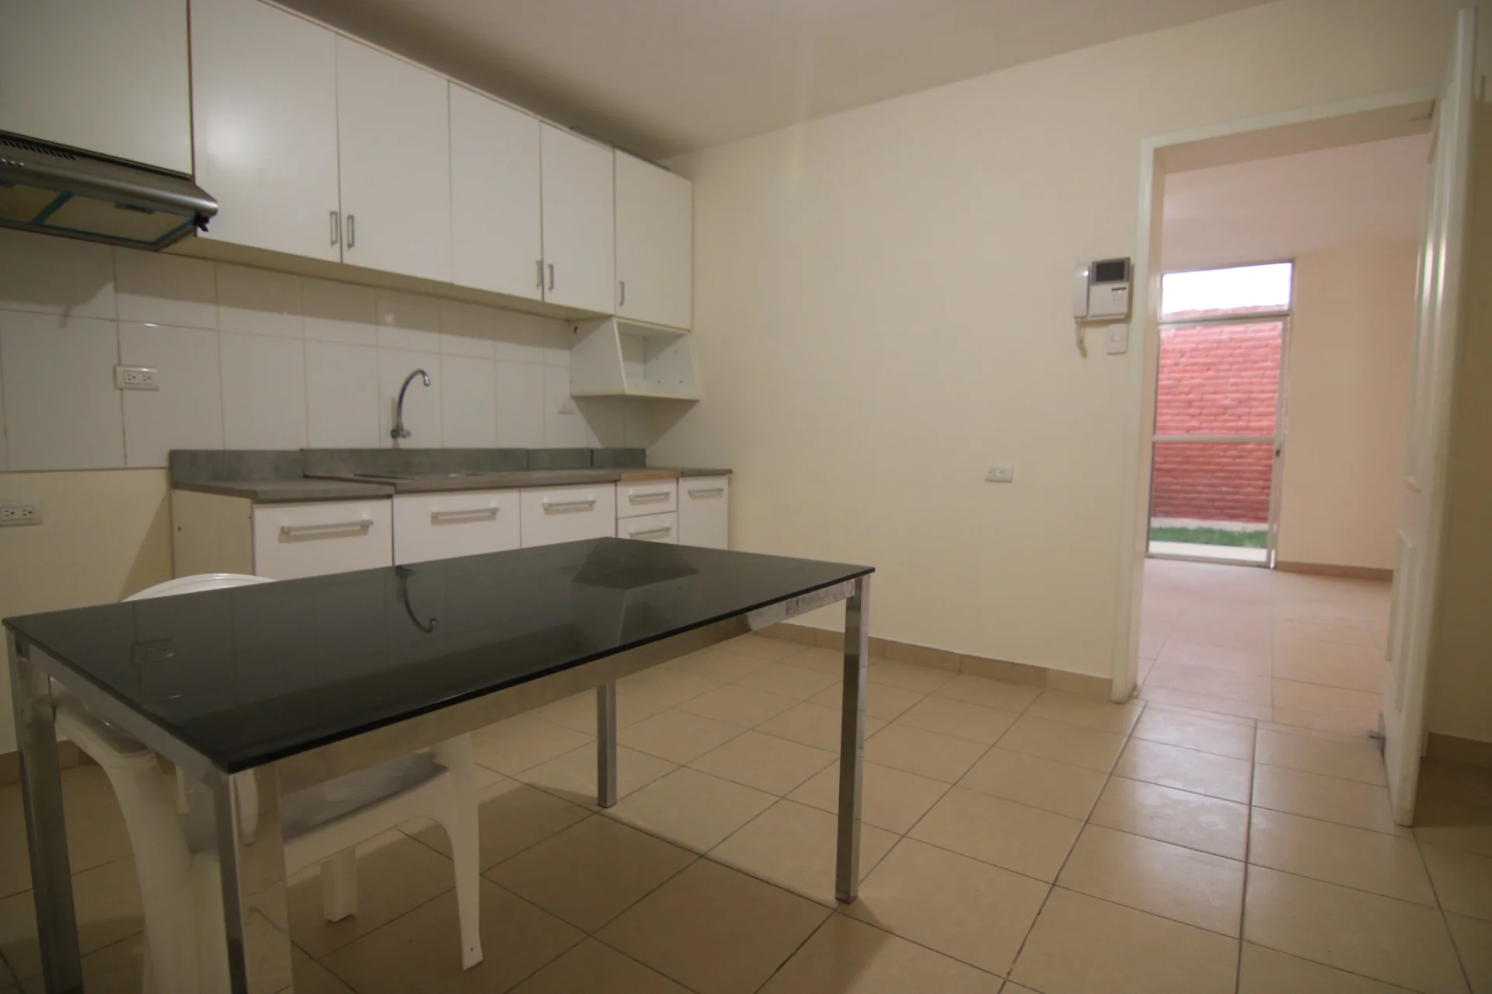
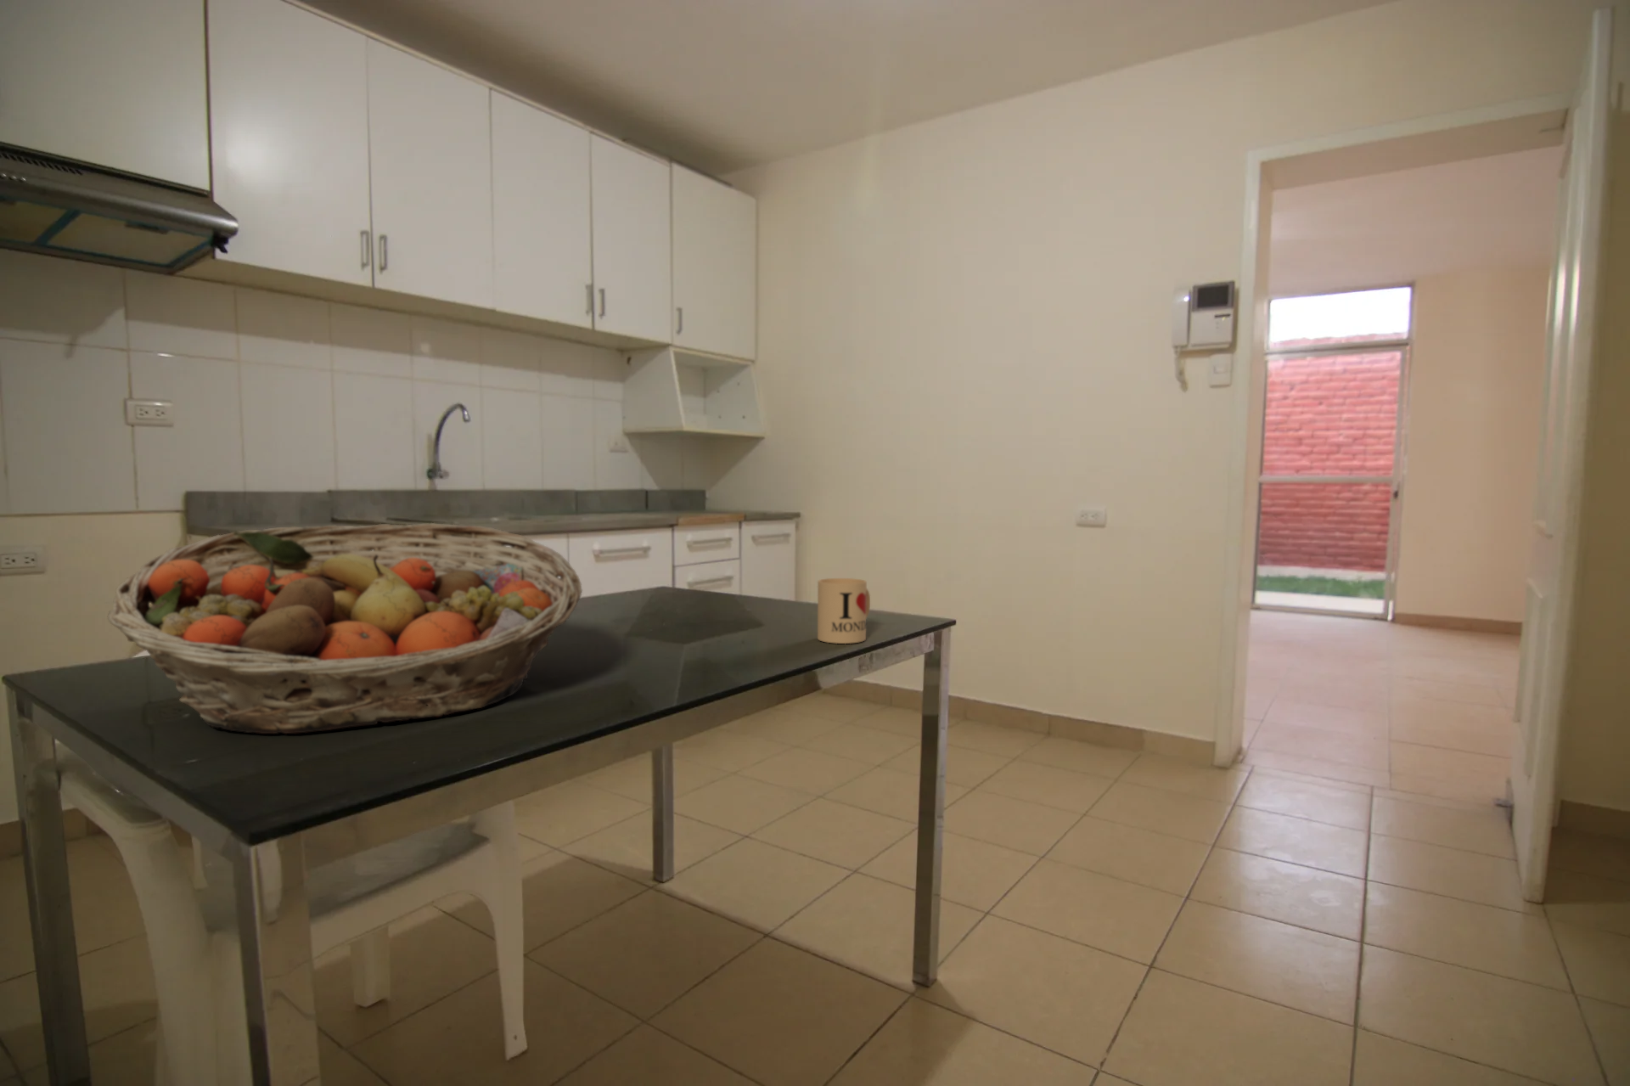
+ fruit basket (373, 612)
+ mug (847, 608)
